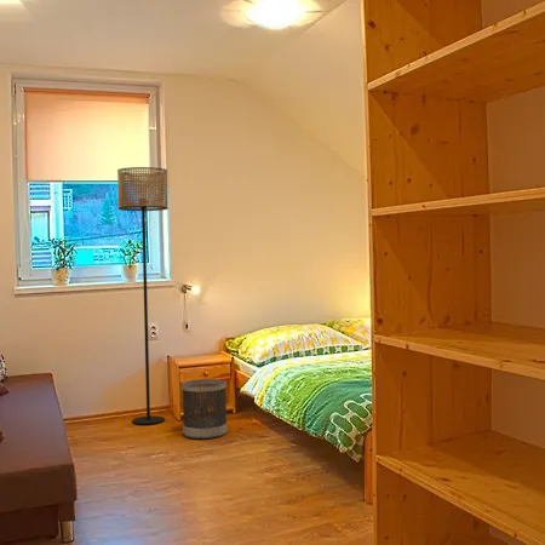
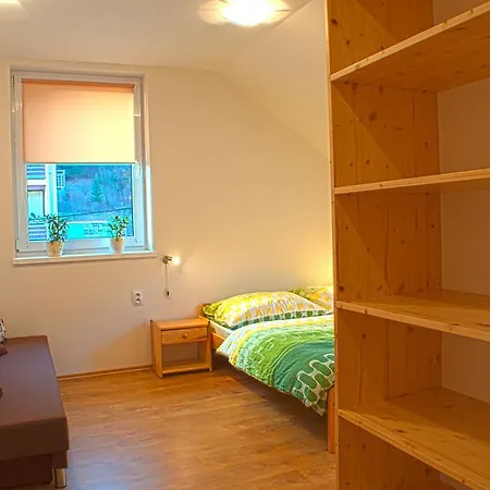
- wastebasket (203, 407)
- floor lamp (145, 296)
